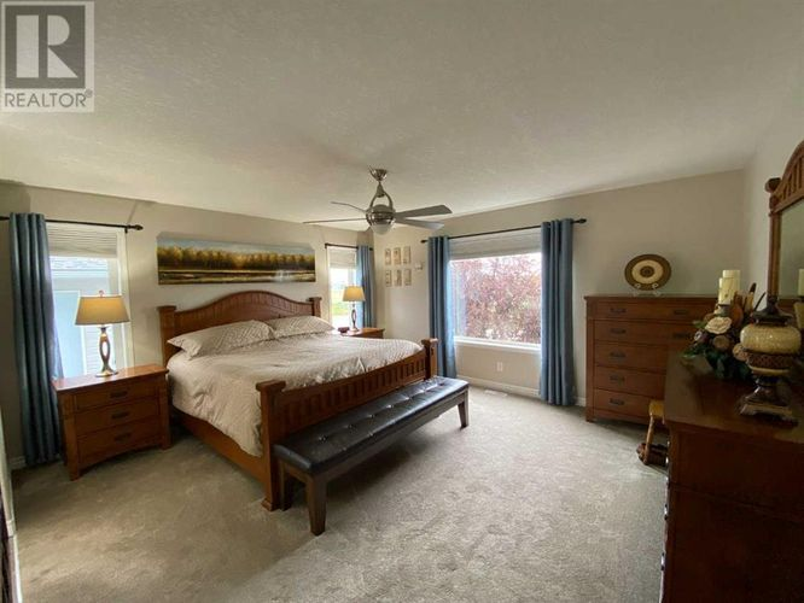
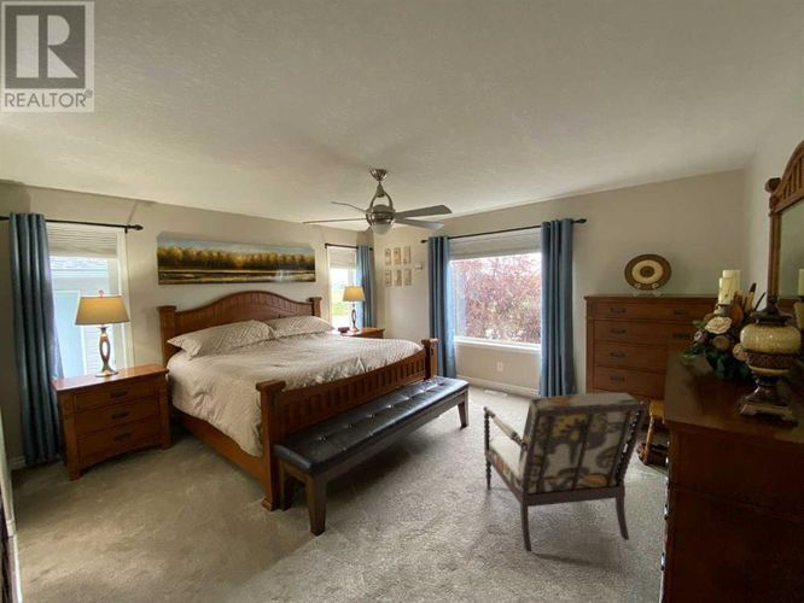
+ armchair (553, 449)
